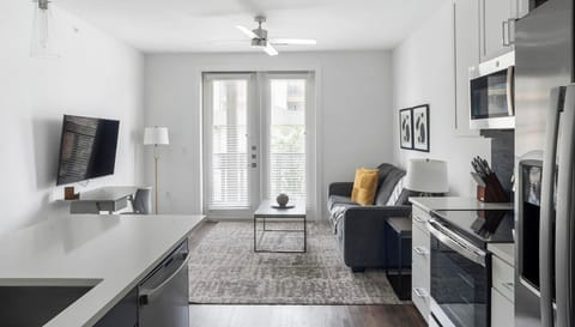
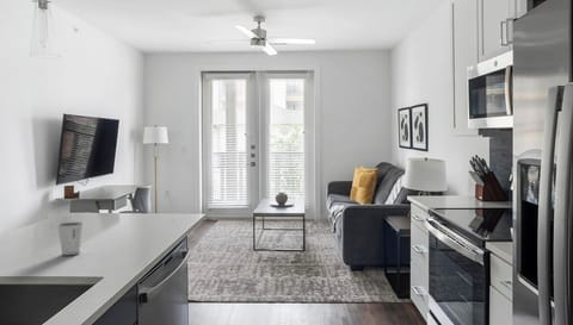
+ dixie cup (70, 238)
